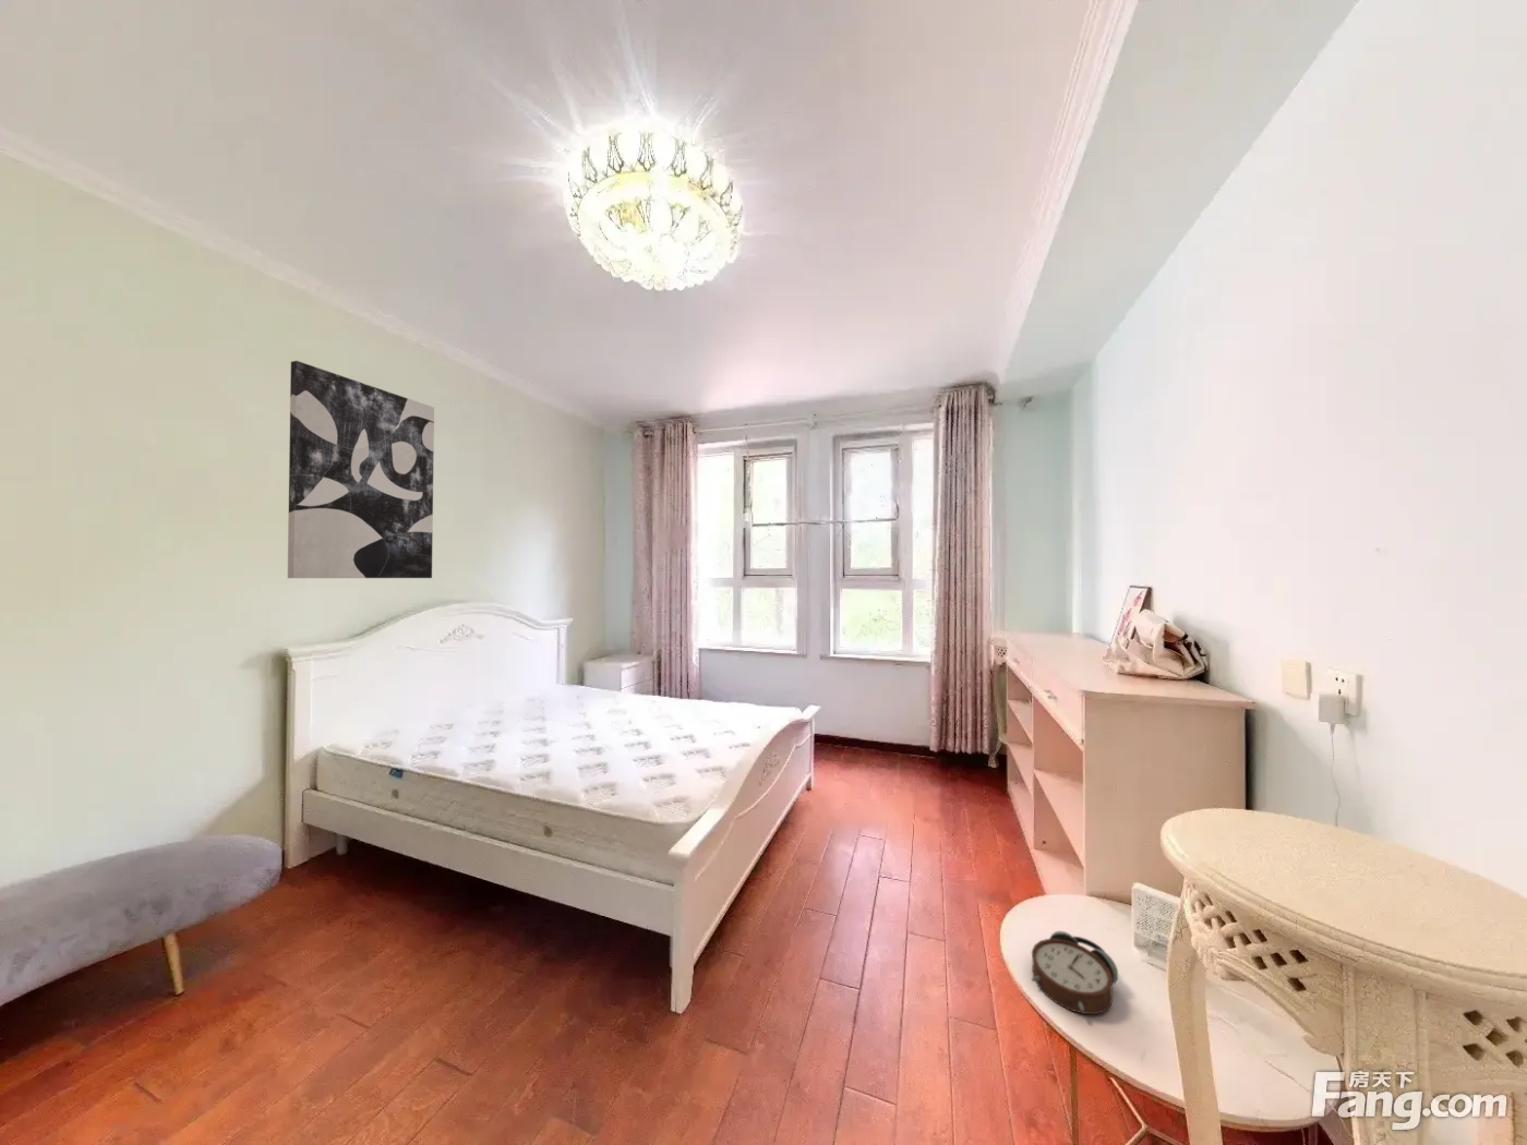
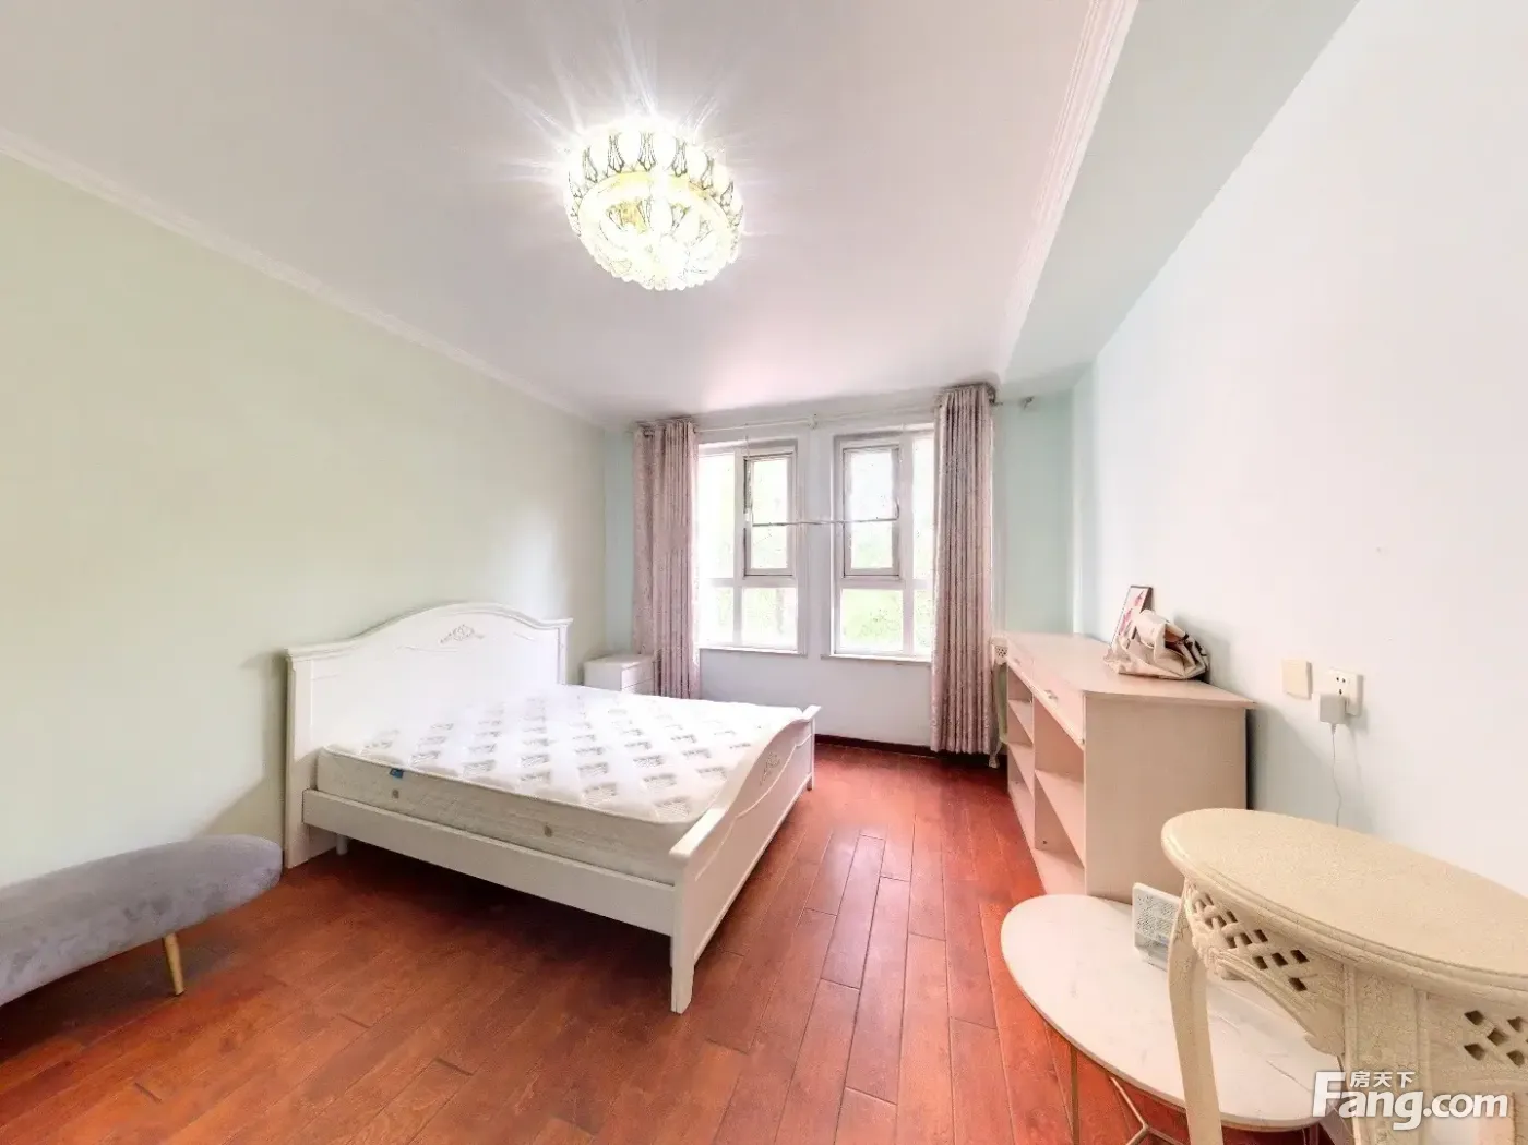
- alarm clock (1075, 966)
- wall art (369, 482)
